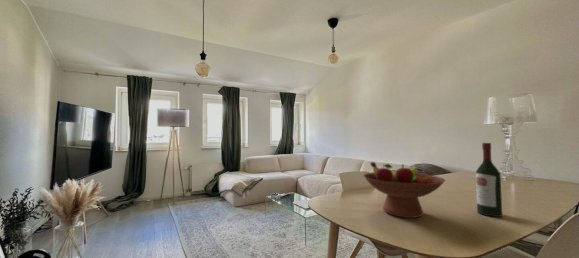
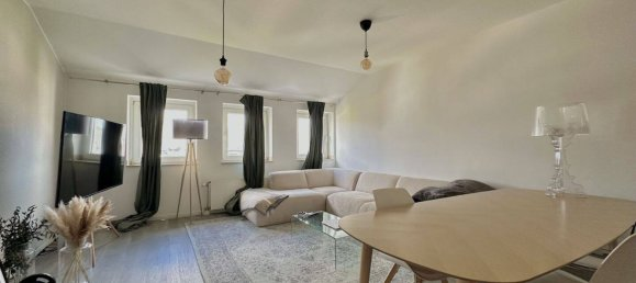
- wine bottle (488, 178)
- fruit bowl (401, 187)
